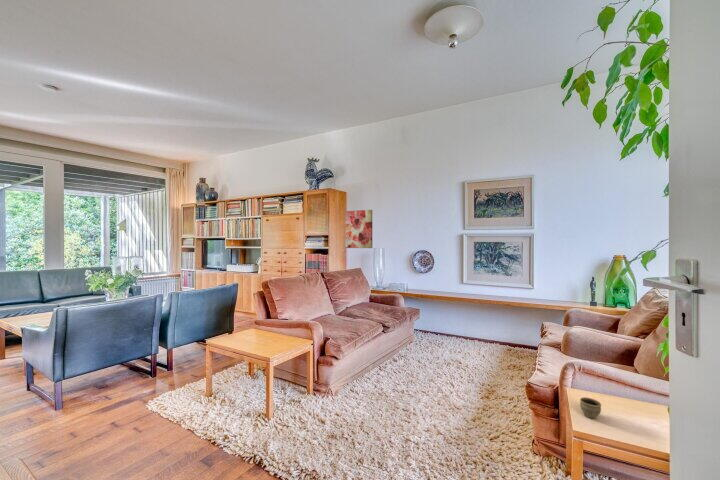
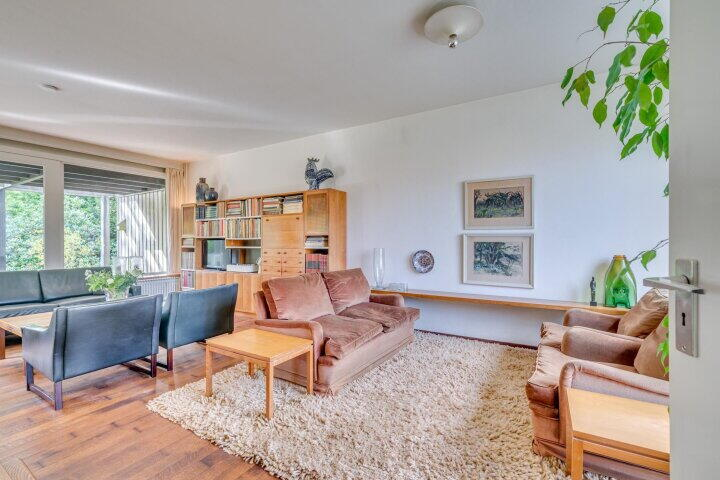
- cup (591, 407)
- wall art (358, 229)
